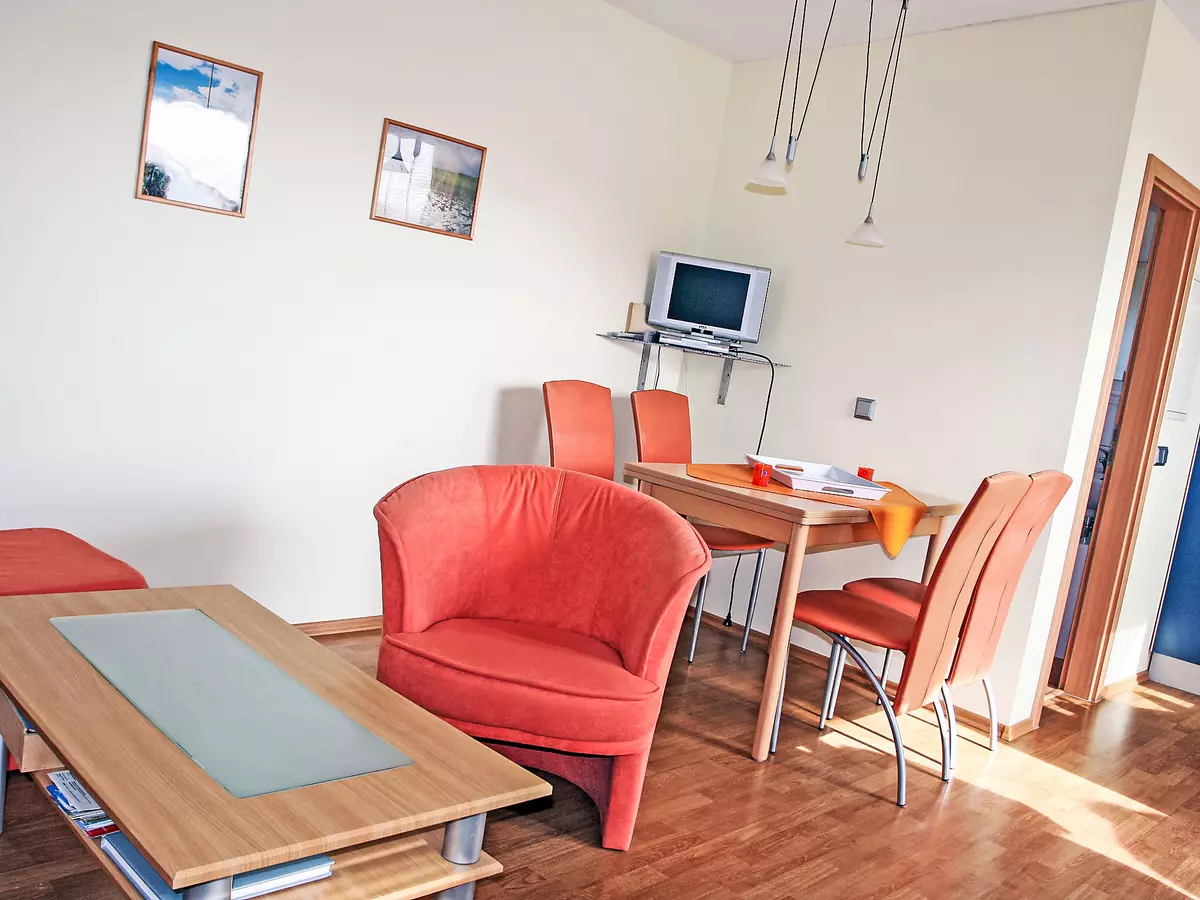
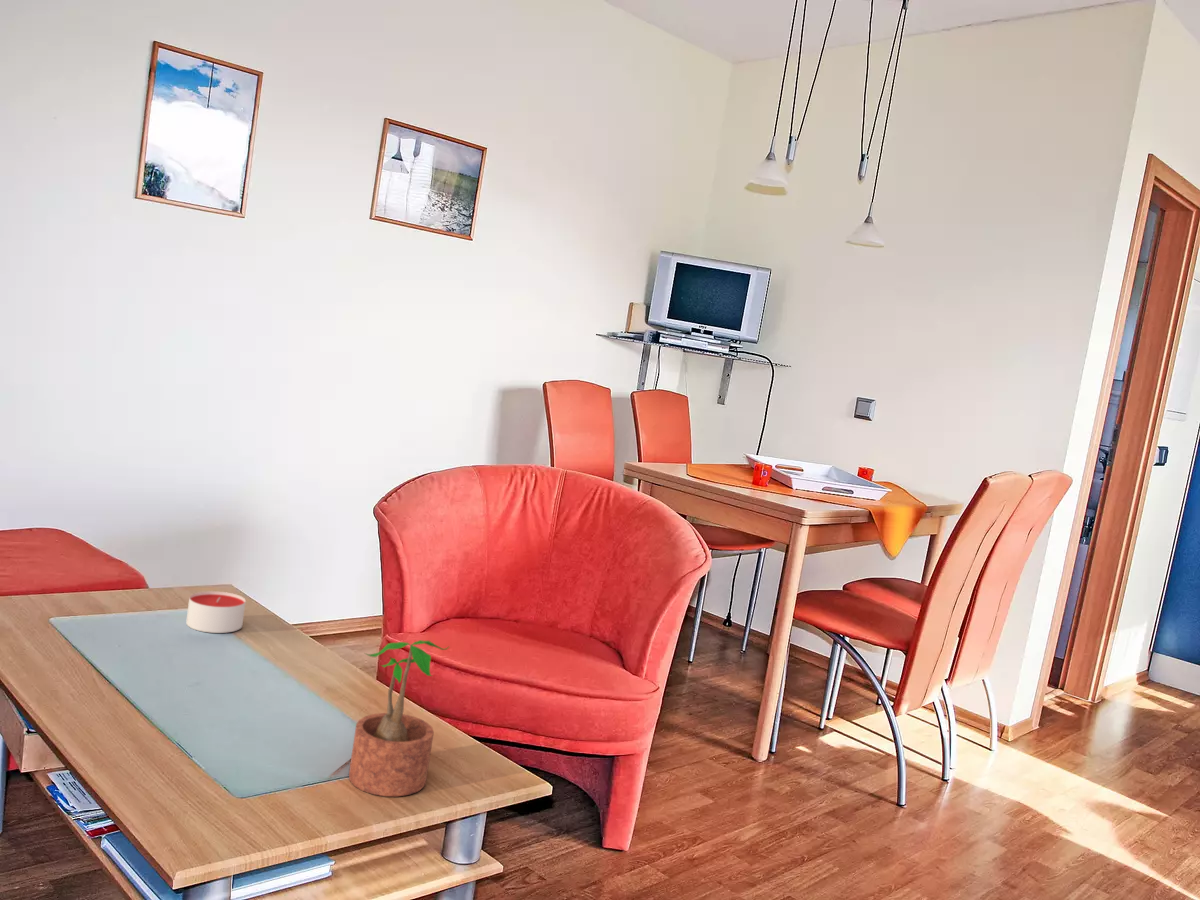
+ potted plant (400, 711)
+ candle (216, 610)
